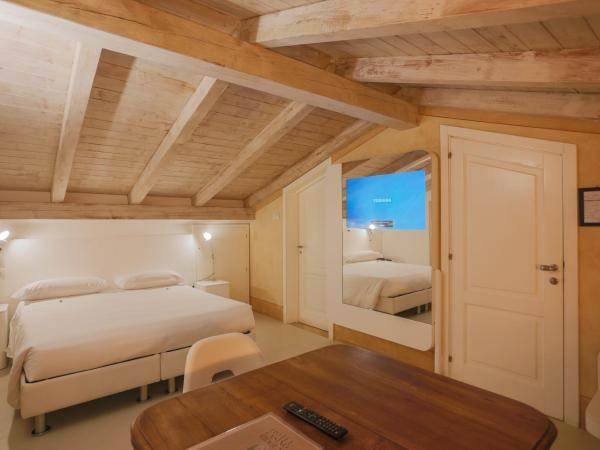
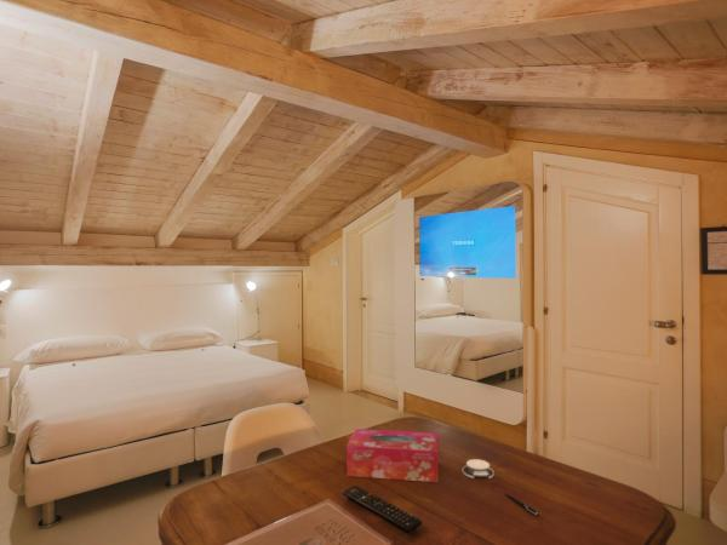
+ architectural model (477, 465)
+ pen (521, 503)
+ tissue box (394, 453)
